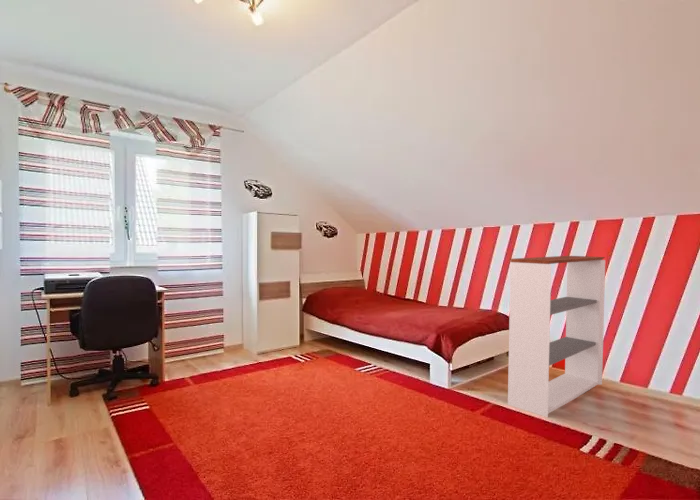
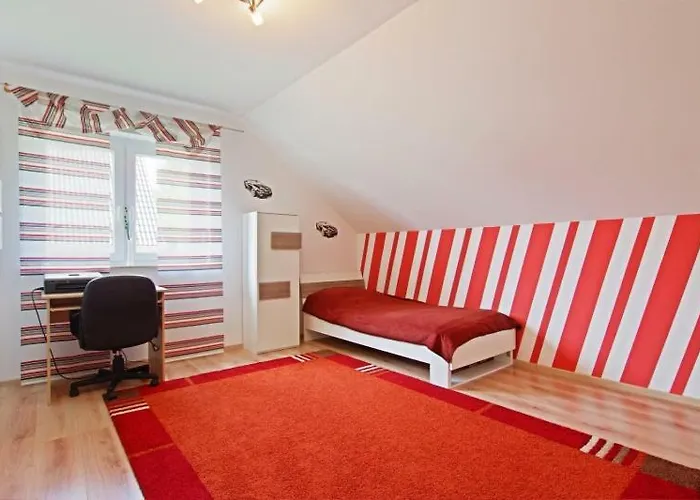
- bookshelf (566, 326)
